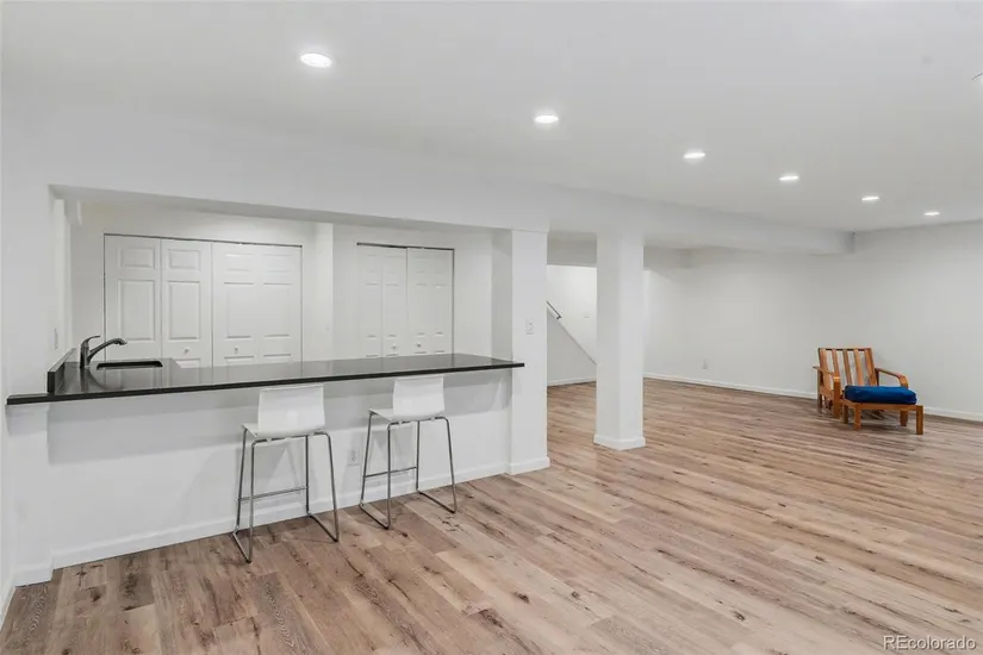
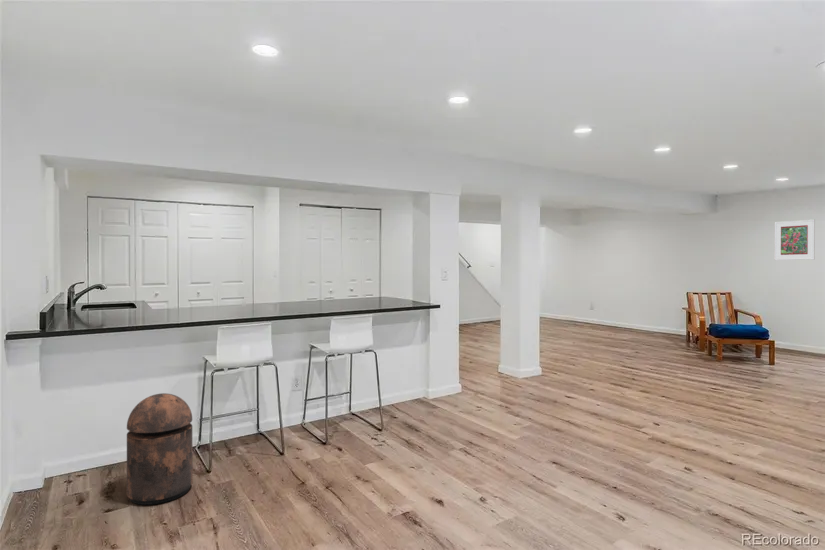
+ trash can (160, 443)
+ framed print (794, 240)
